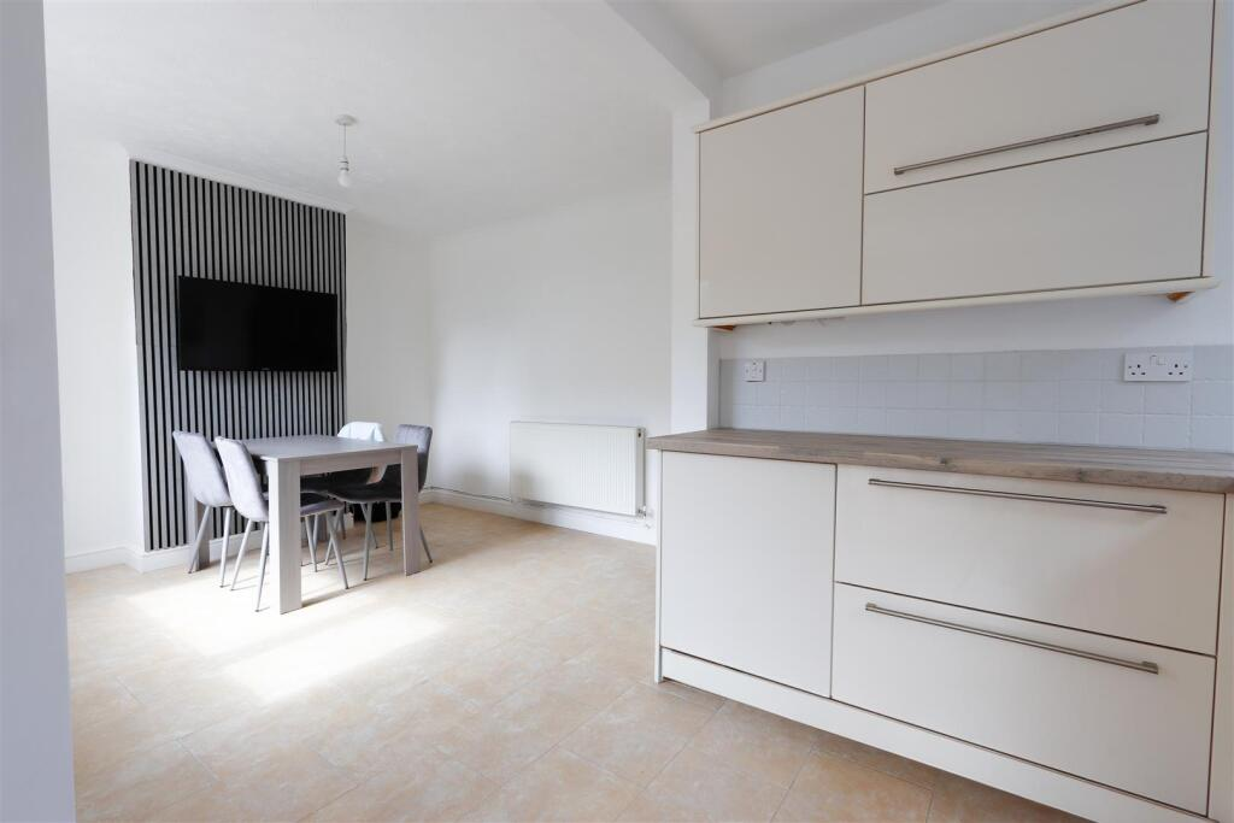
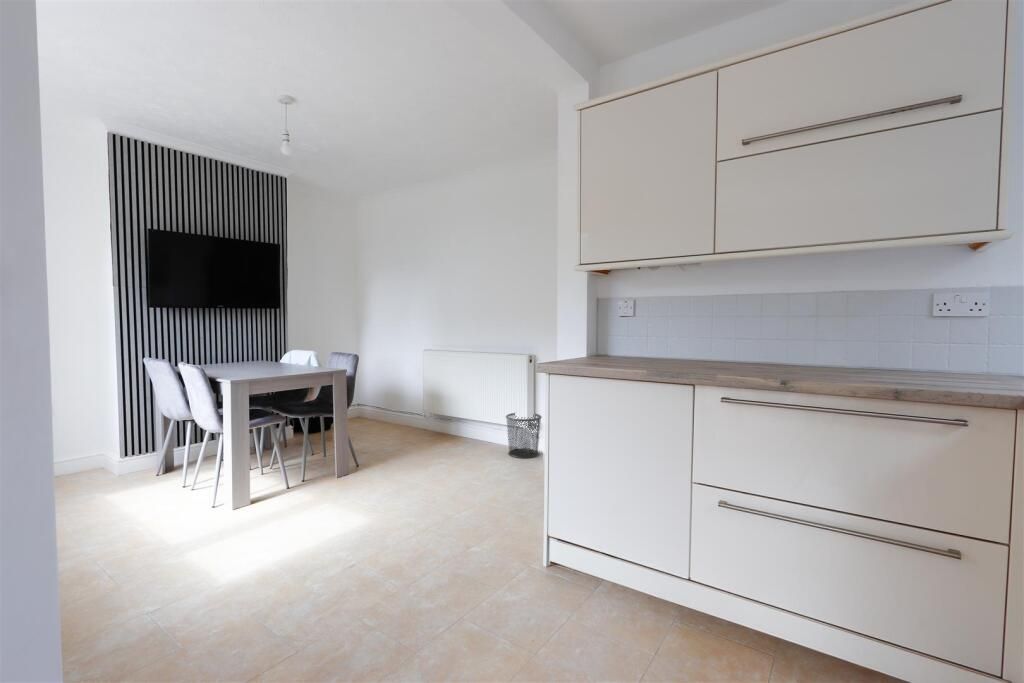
+ waste bin (523, 435)
